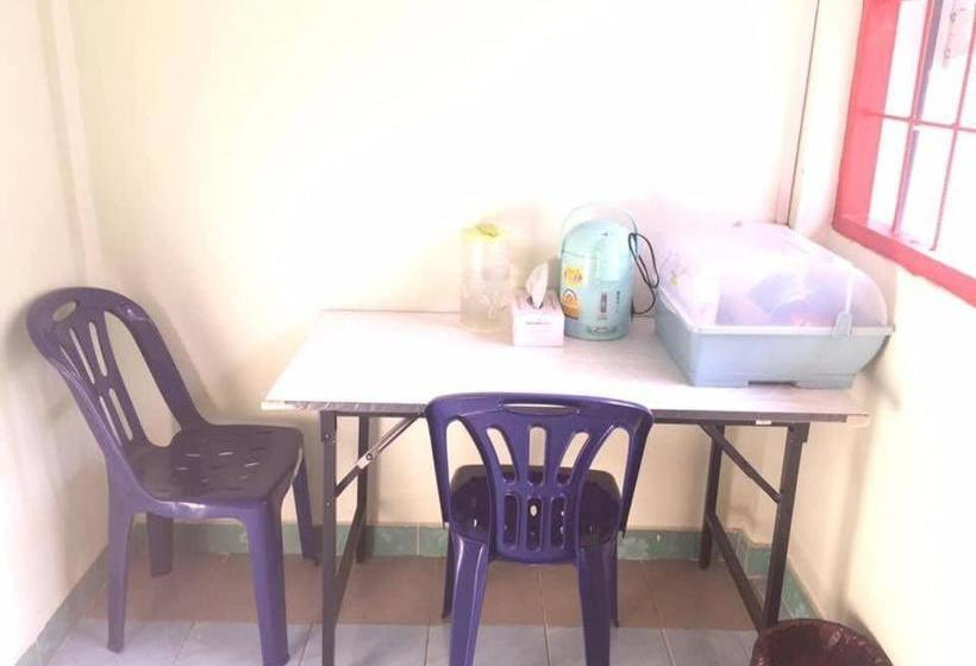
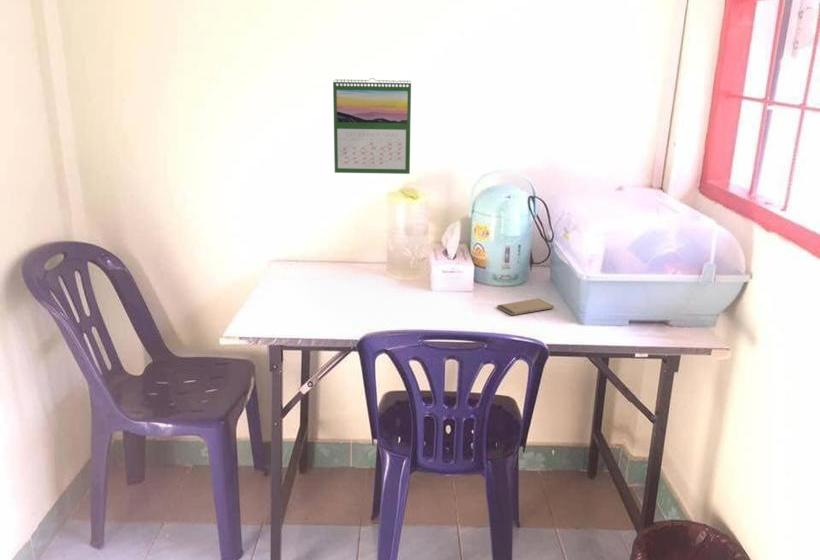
+ smartphone (525, 306)
+ calendar (372, 126)
